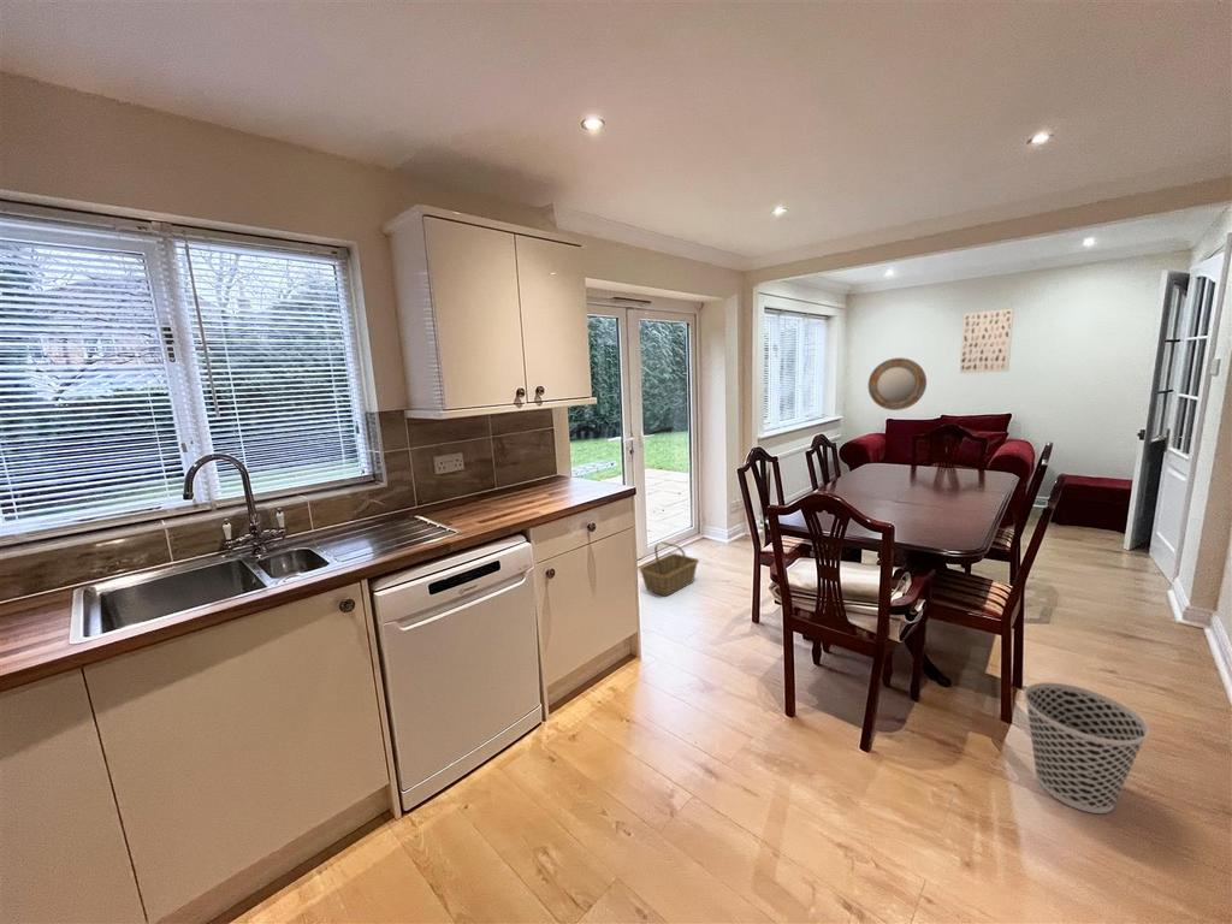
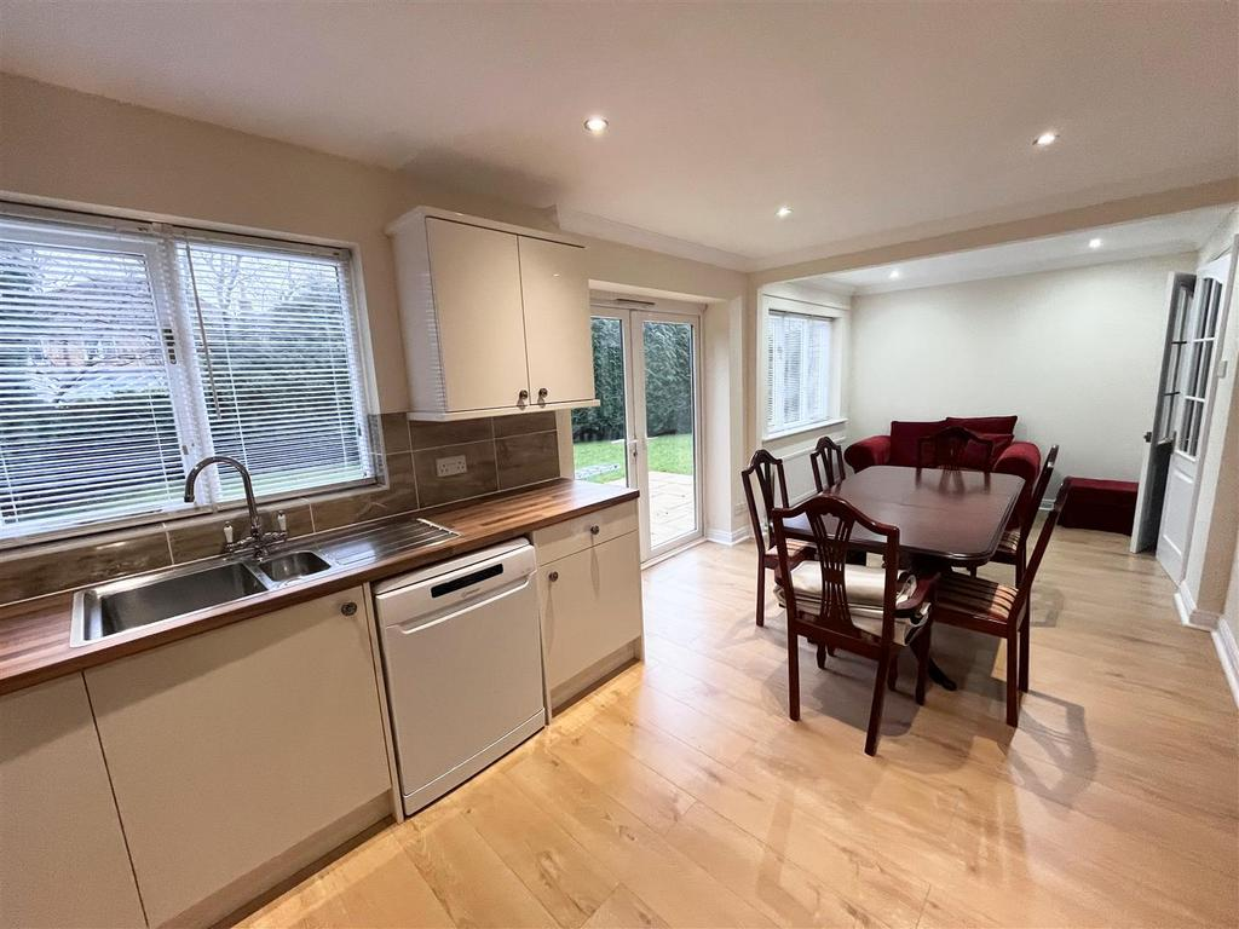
- basket (669, 564)
- wall art (985, 342)
- home mirror (895, 384)
- wastebasket (1078, 750)
